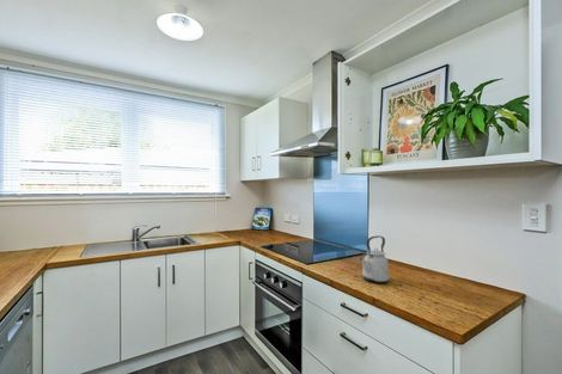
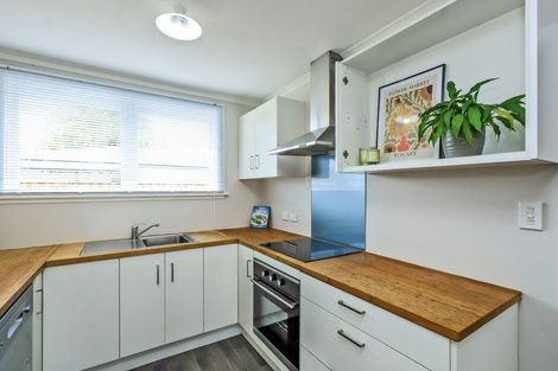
- kettle (372, 258)
